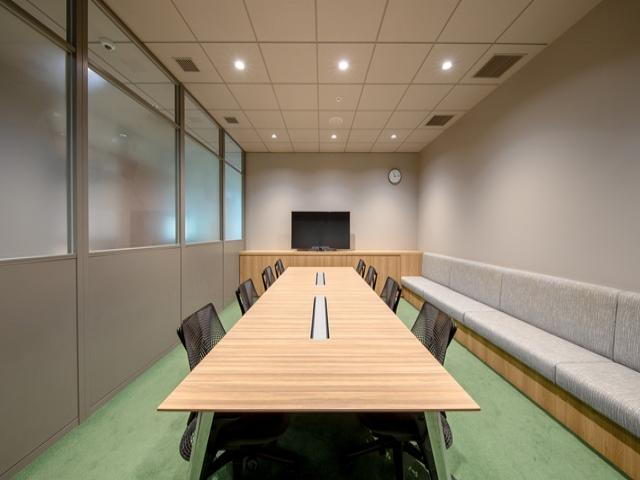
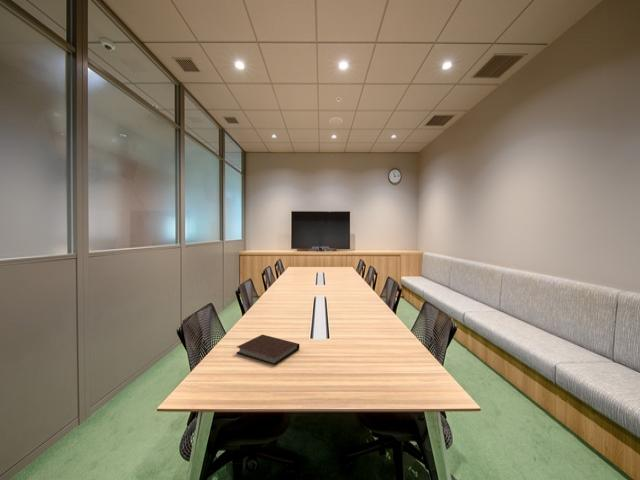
+ notebook (268, 347)
